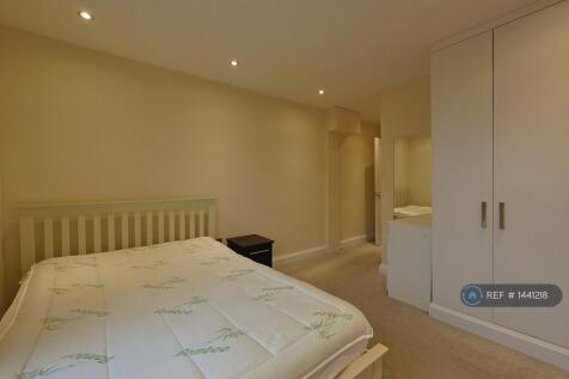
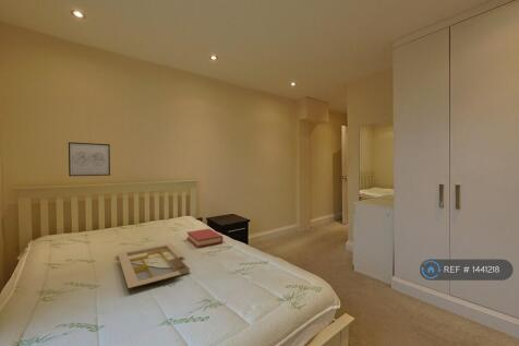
+ hardback book (204, 237)
+ wall art (89, 159)
+ serving tray (154, 266)
